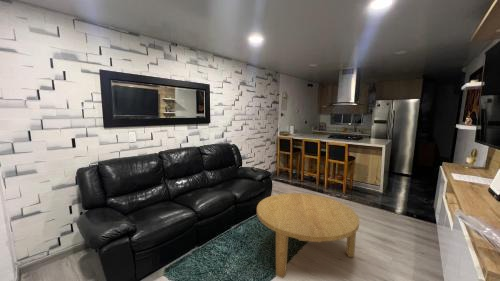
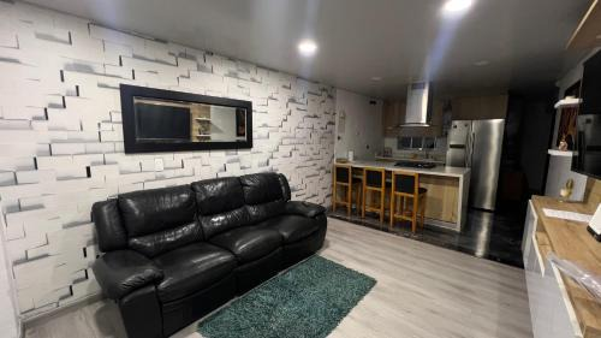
- coffee table (304, 230)
